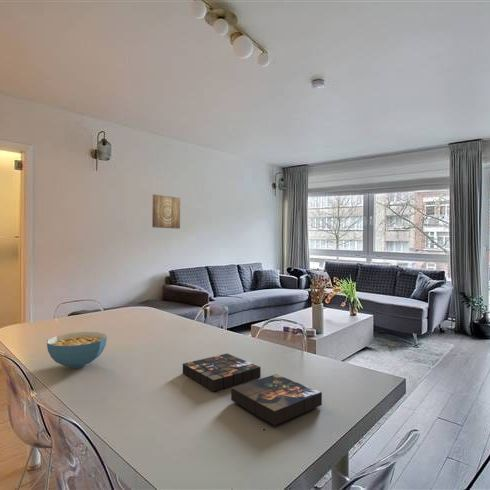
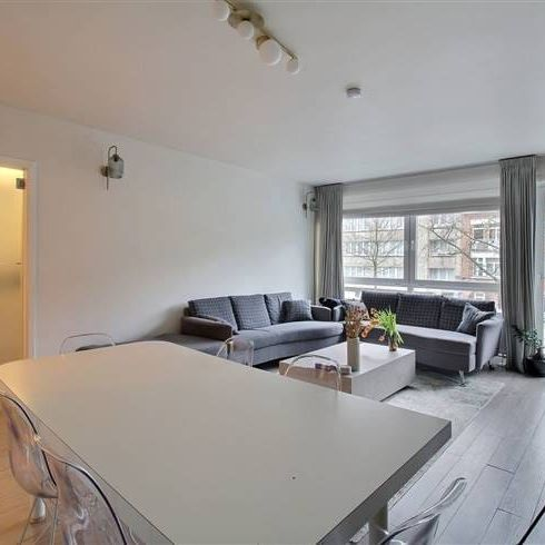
- wall art (166, 212)
- cereal bowl (77, 351)
- board game (245, 381)
